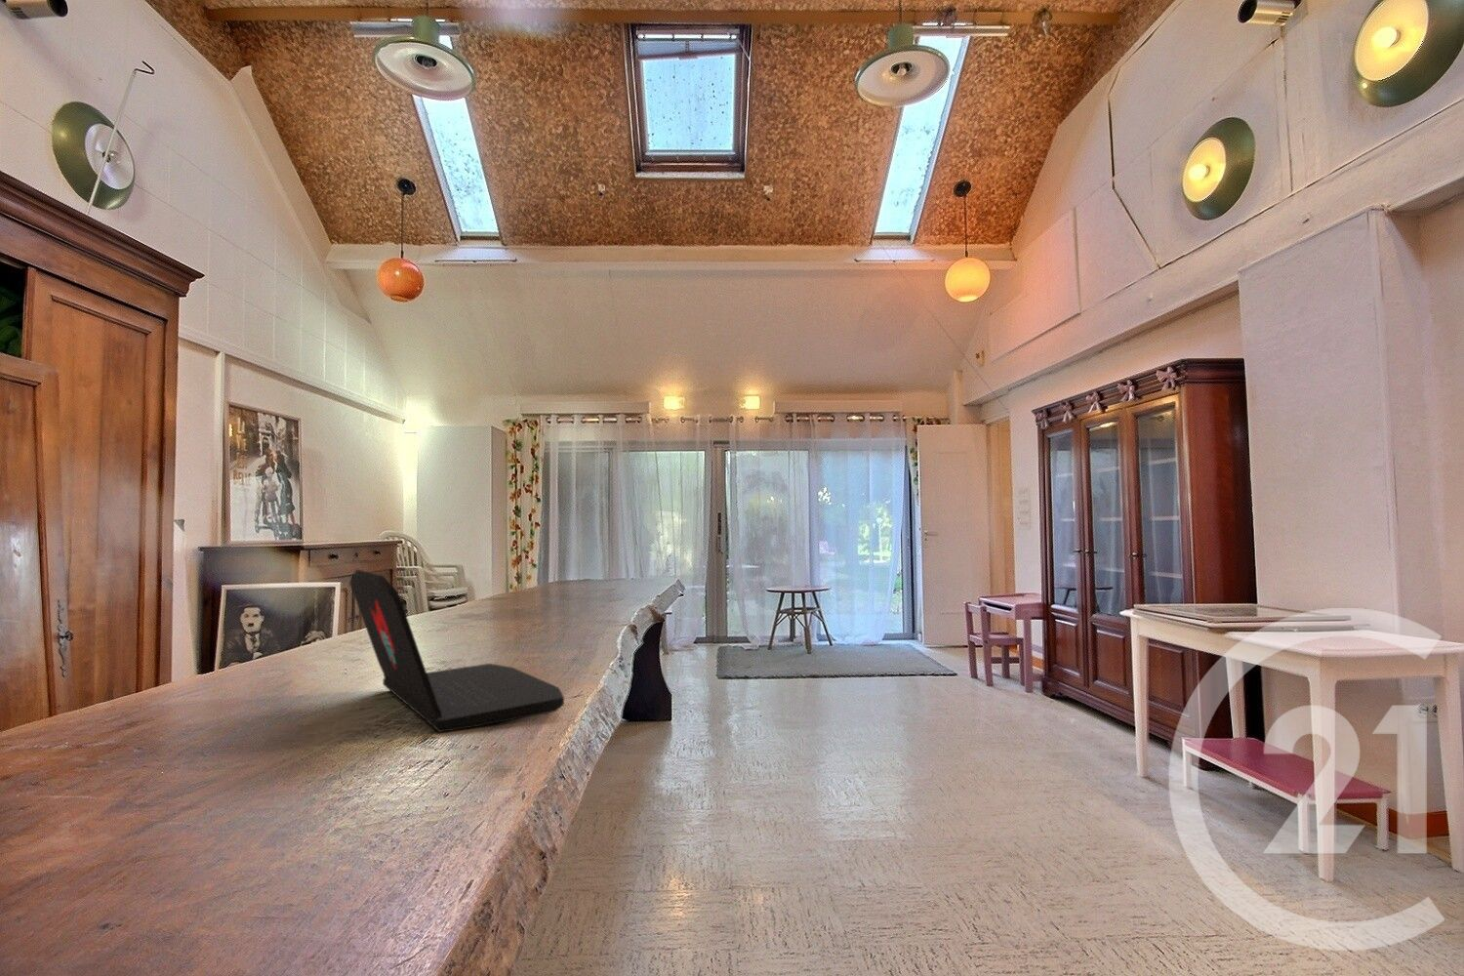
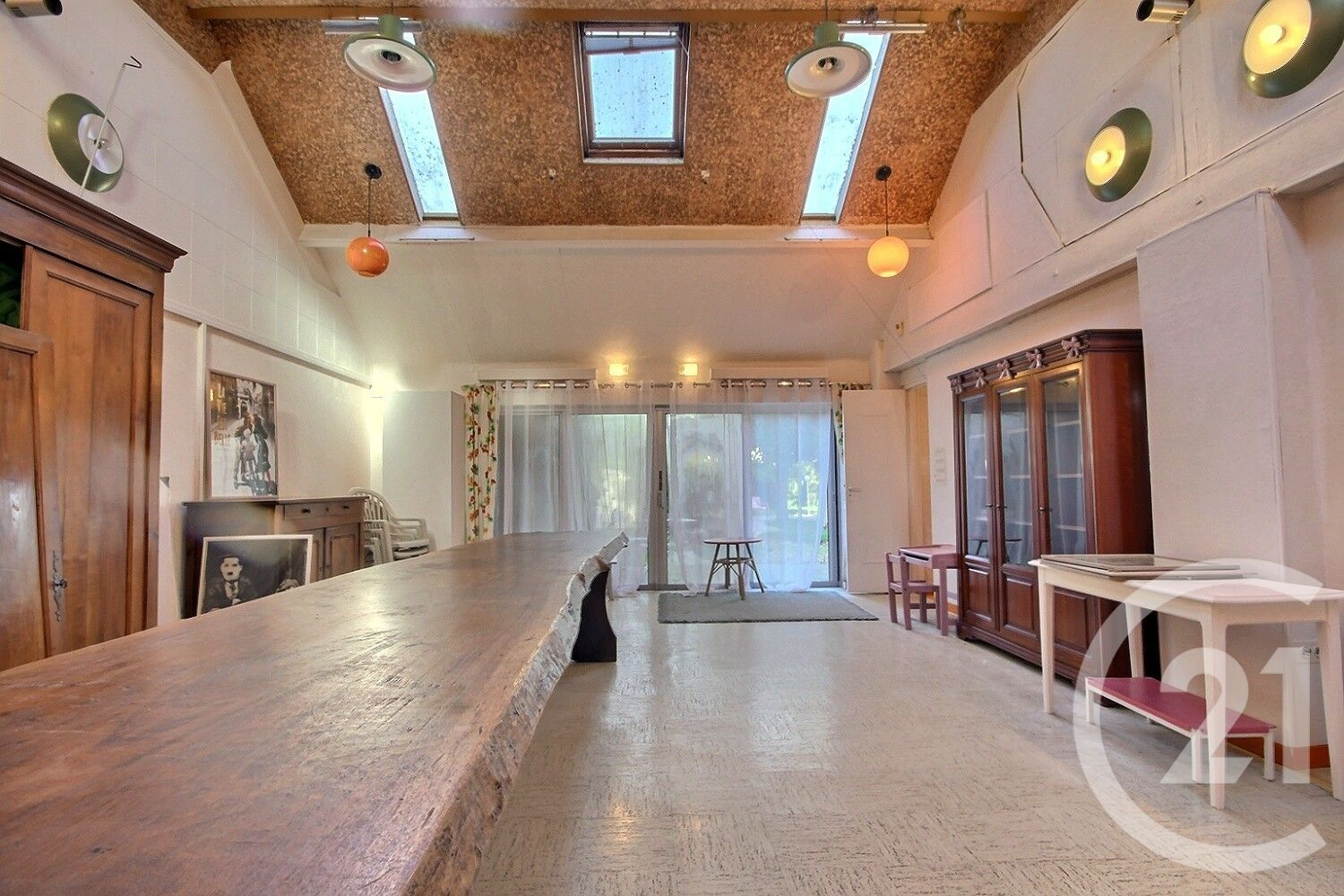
- laptop (457, 668)
